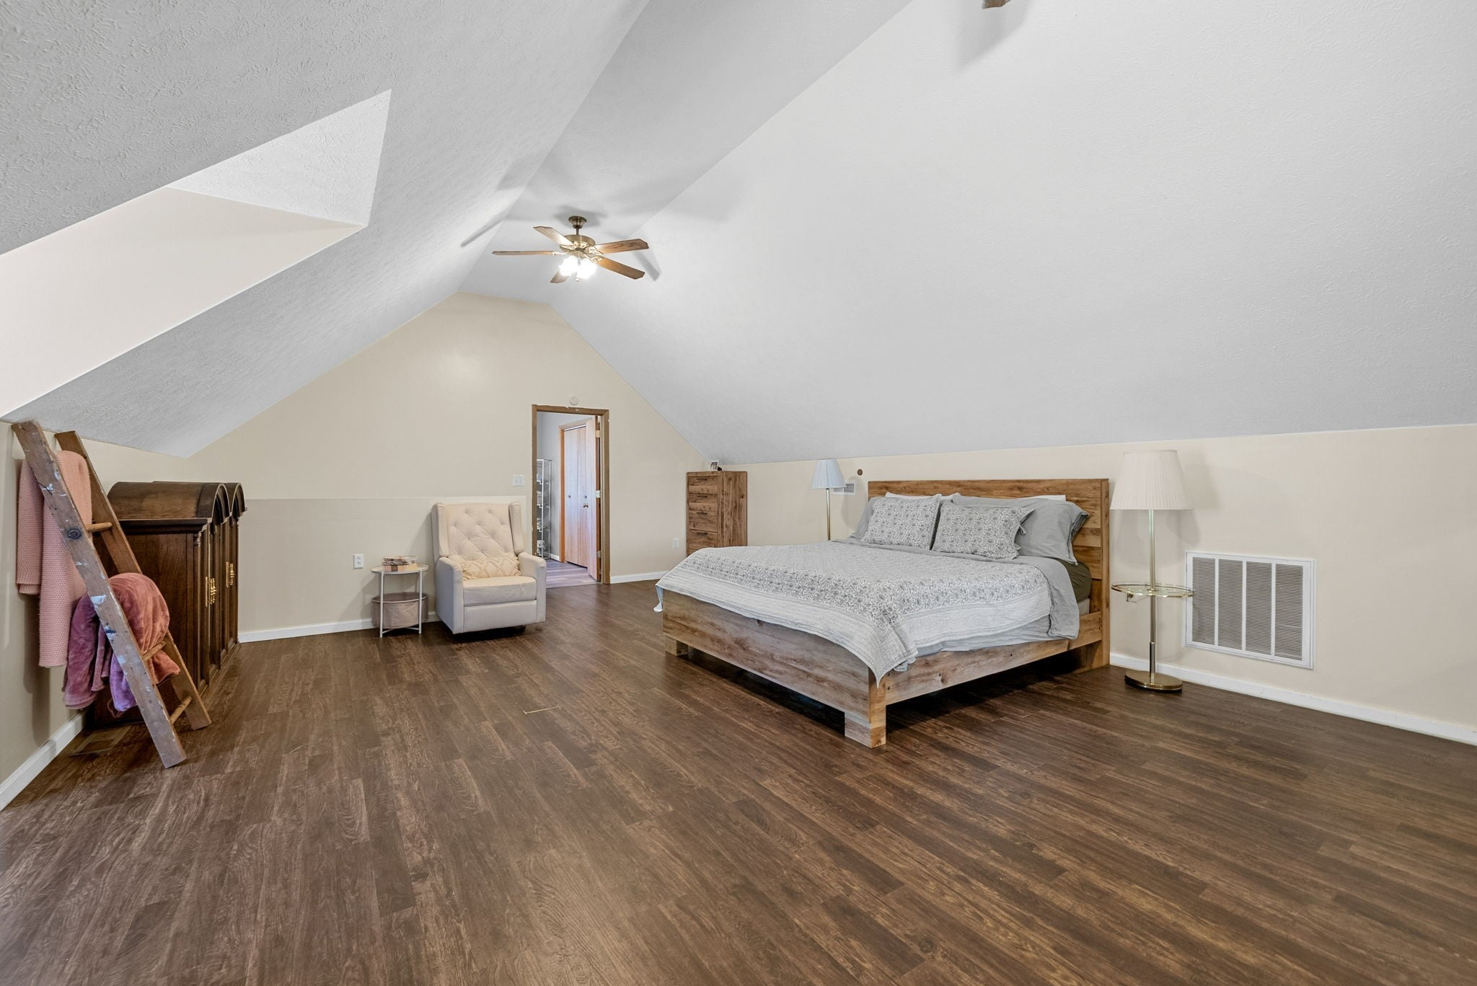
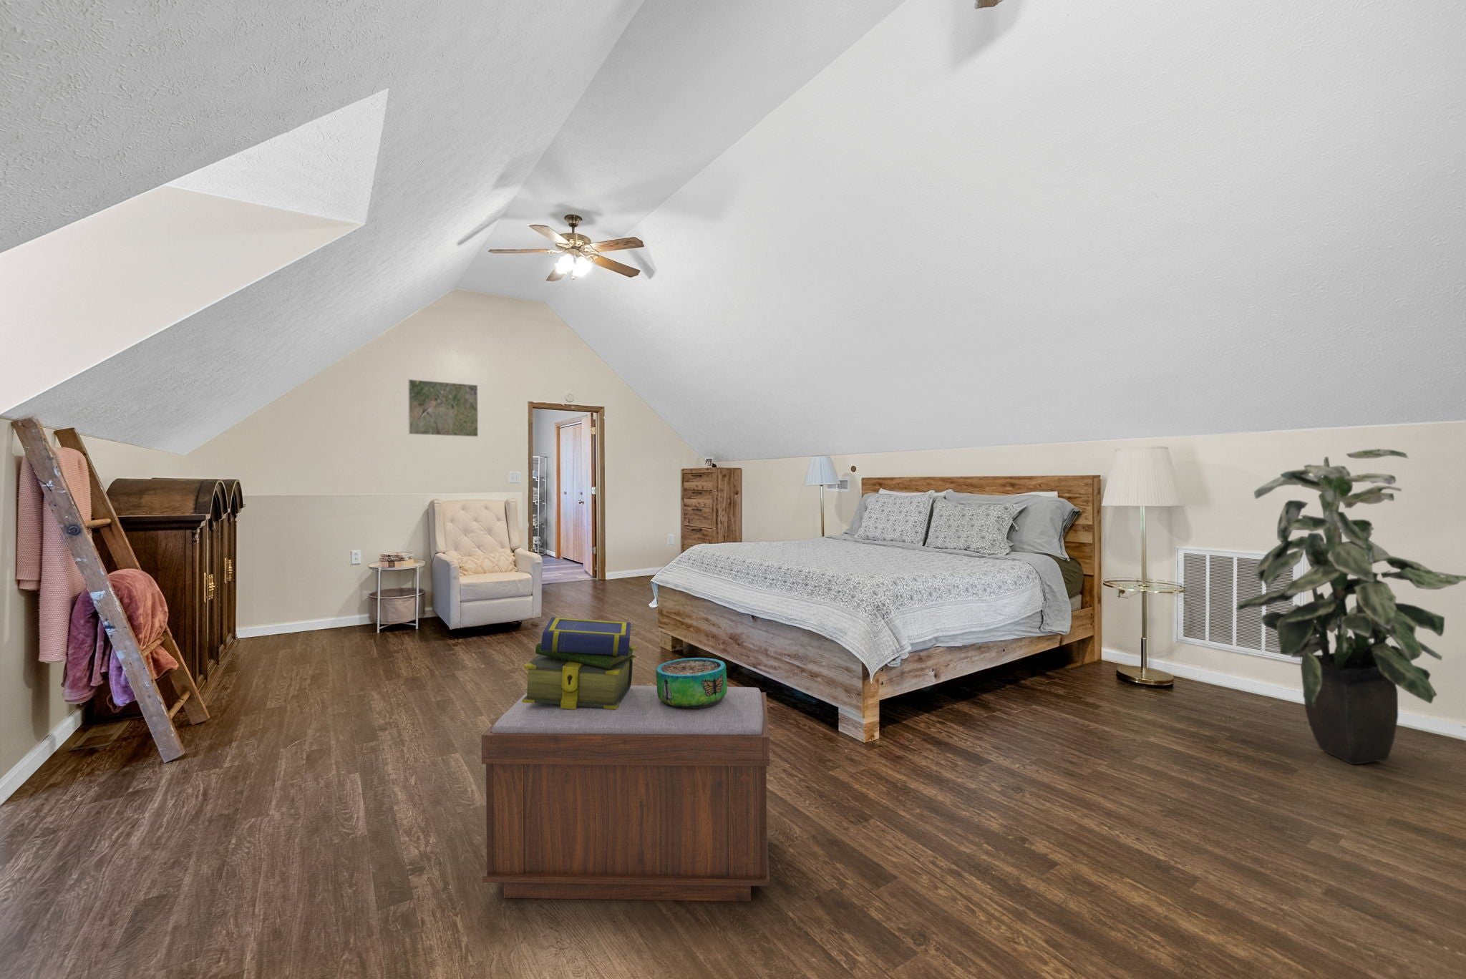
+ indoor plant (1351, 608)
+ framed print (444, 409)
+ bench (637, 782)
+ stack of books (584, 659)
+ decorative bowl (691, 682)
